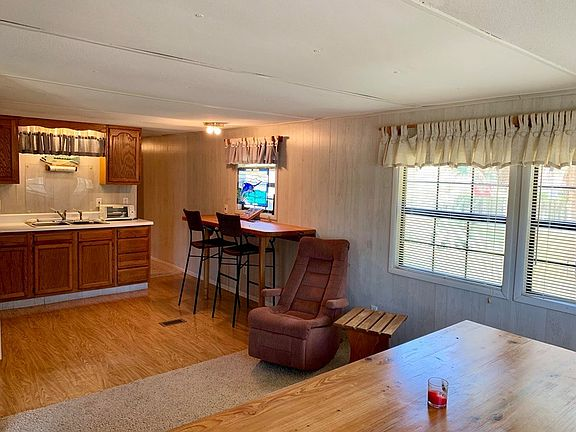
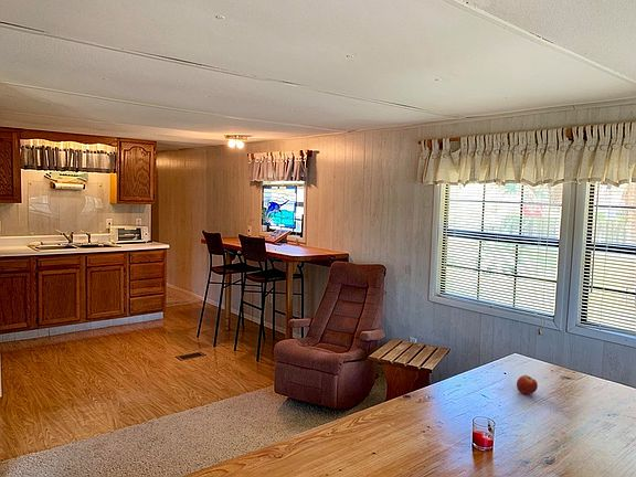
+ fruit (526, 384)
